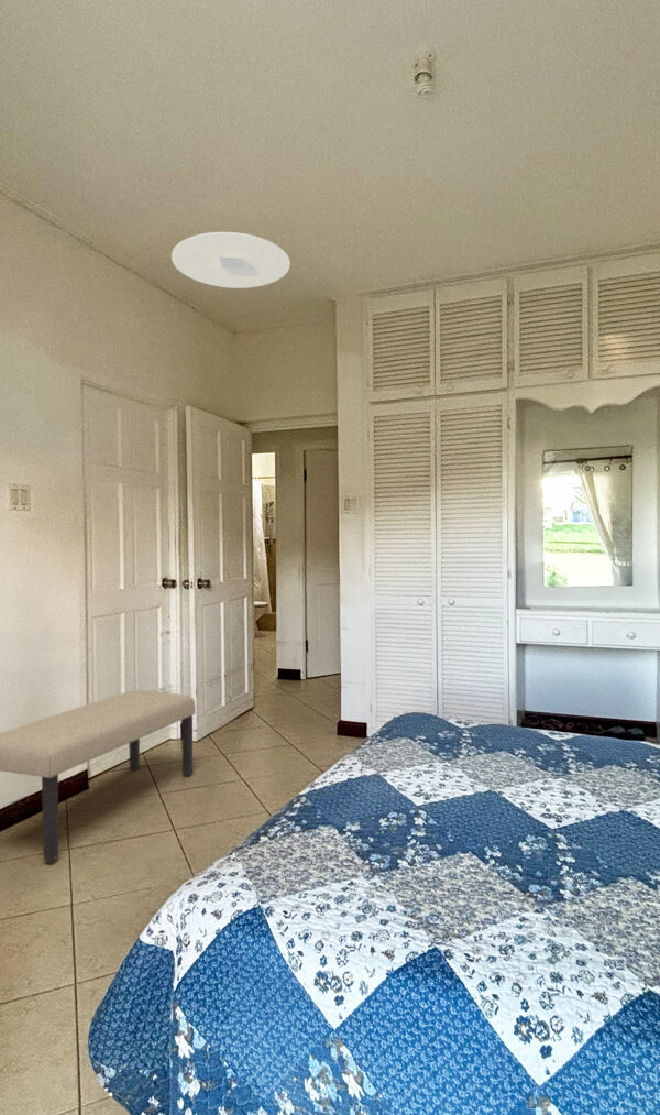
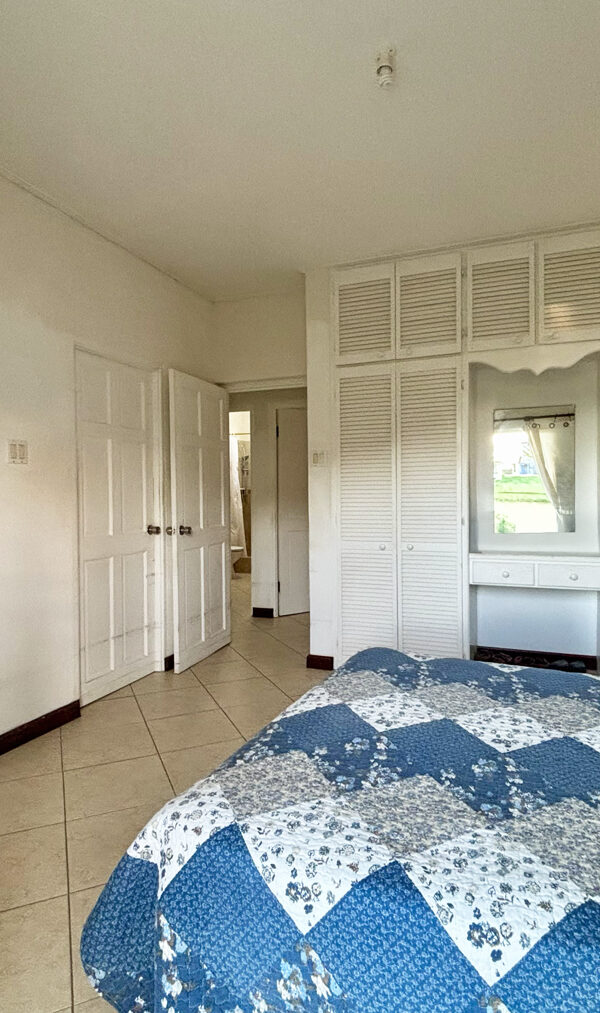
- bench (97, 756)
- ceiling light (231, 256)
